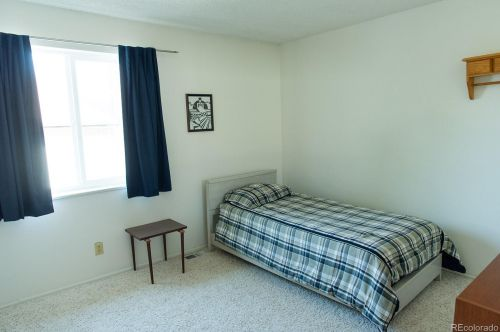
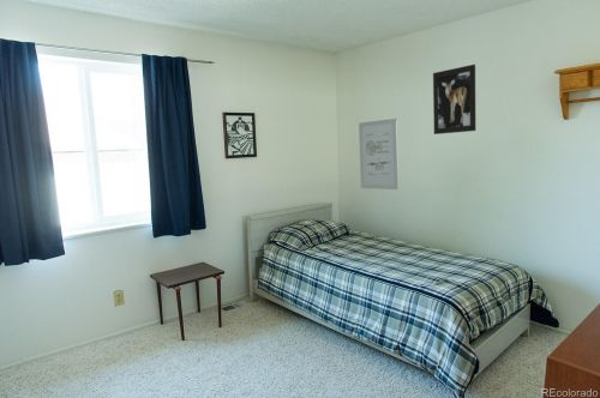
+ wall art (454, 101)
+ wall art (378, 155)
